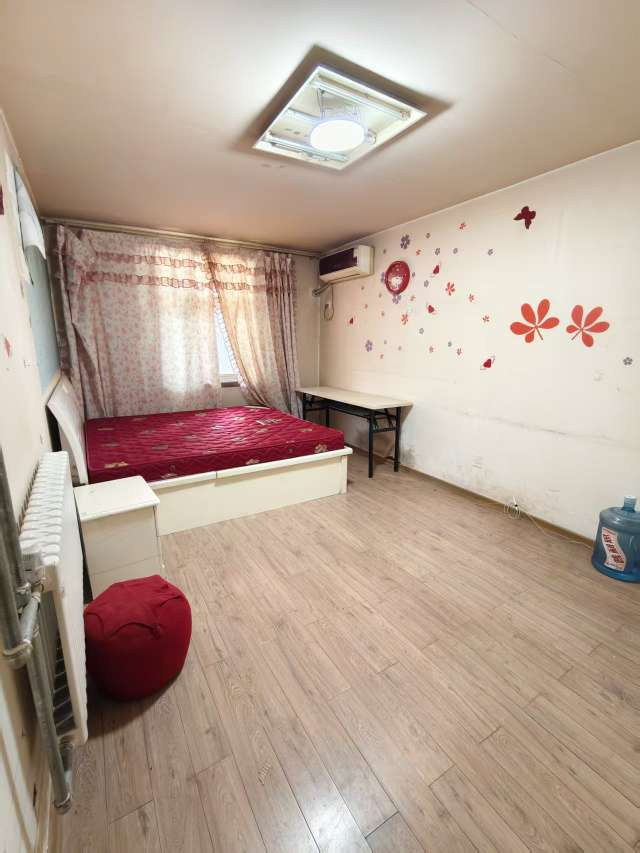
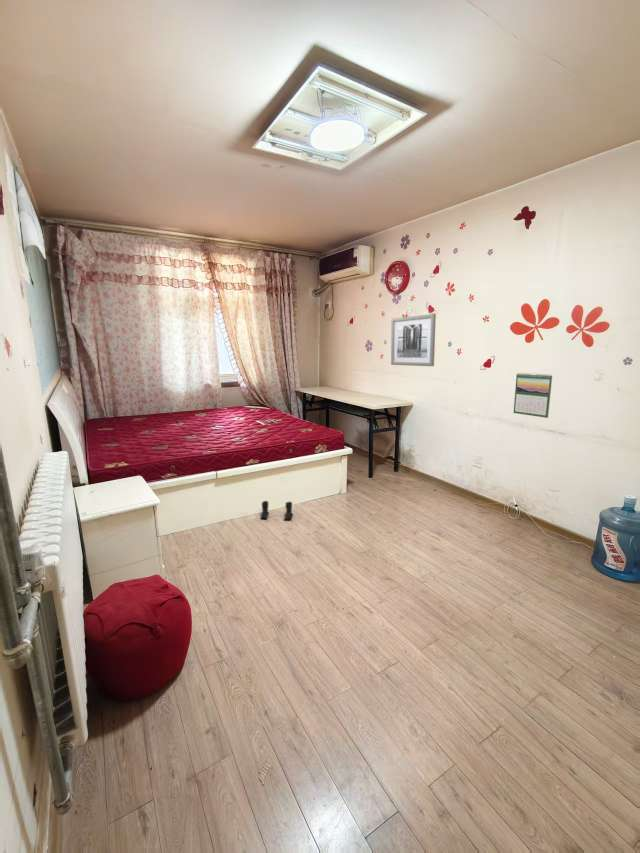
+ boots (268, 512)
+ wall art (411, 341)
+ calendar (532, 394)
